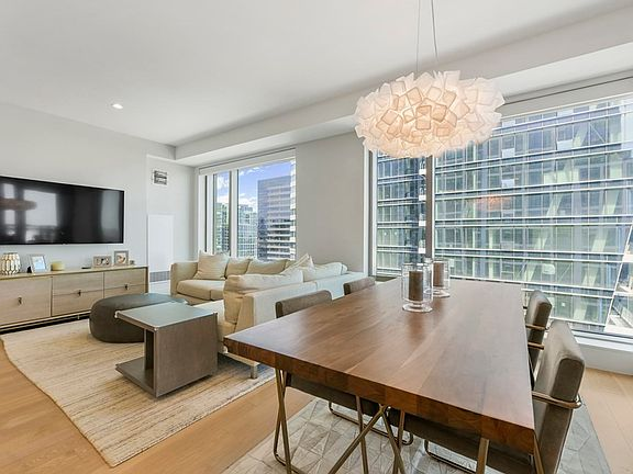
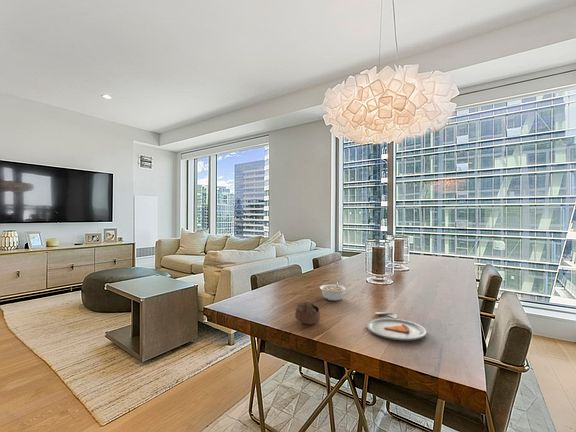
+ legume (332, 291)
+ dinner plate (393, 324)
+ cup (306, 310)
